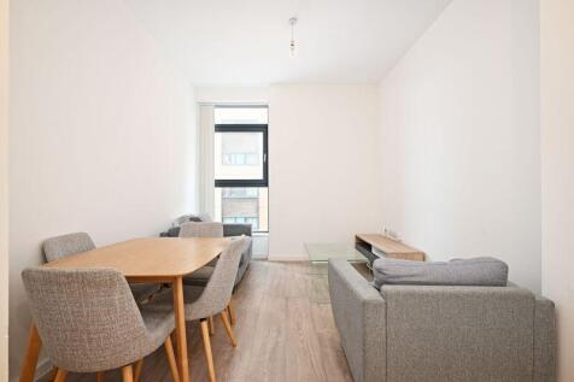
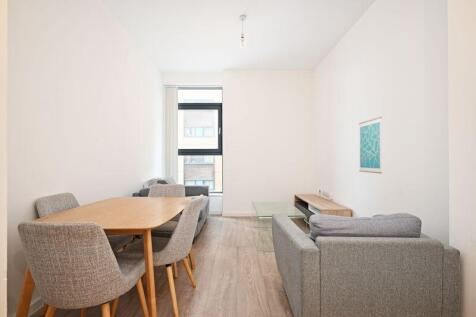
+ wall art (369, 146)
